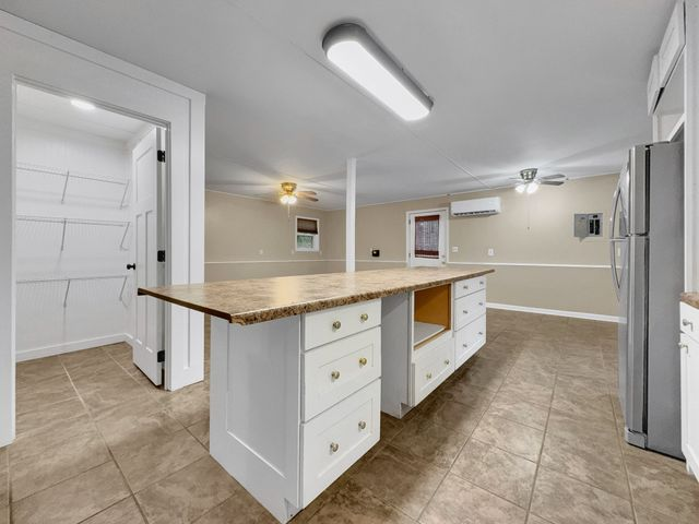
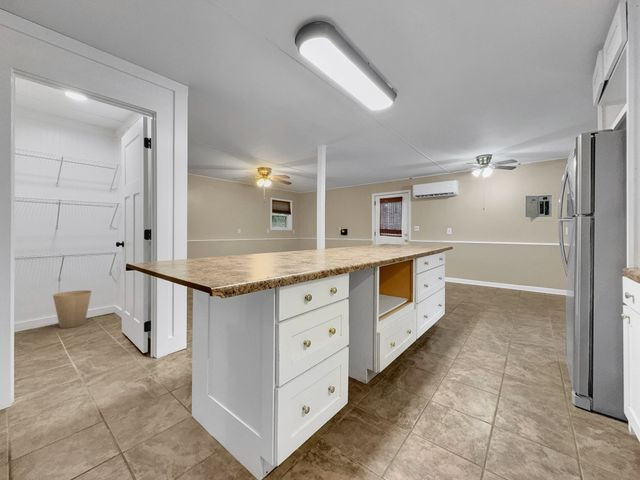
+ trash can (72, 309)
